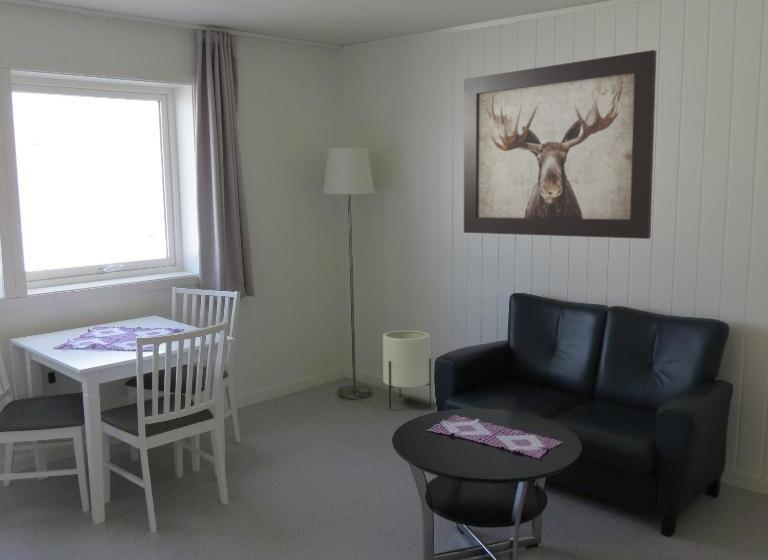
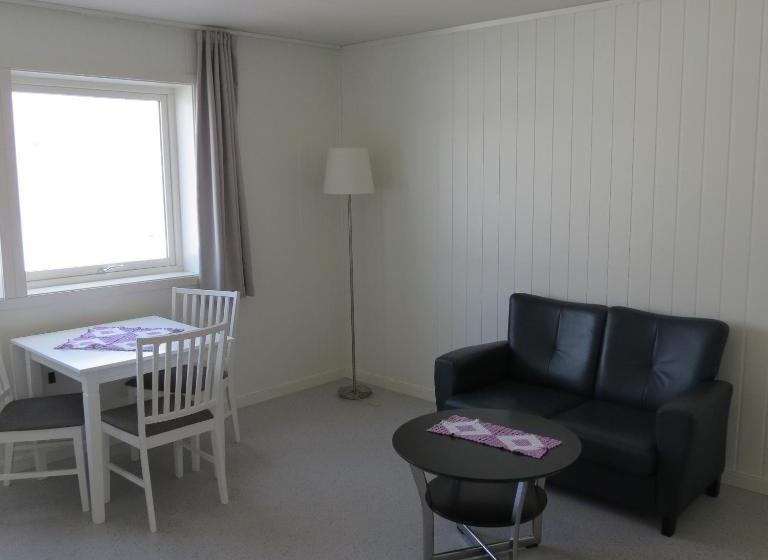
- planter (406, 369)
- wall art (549, 151)
